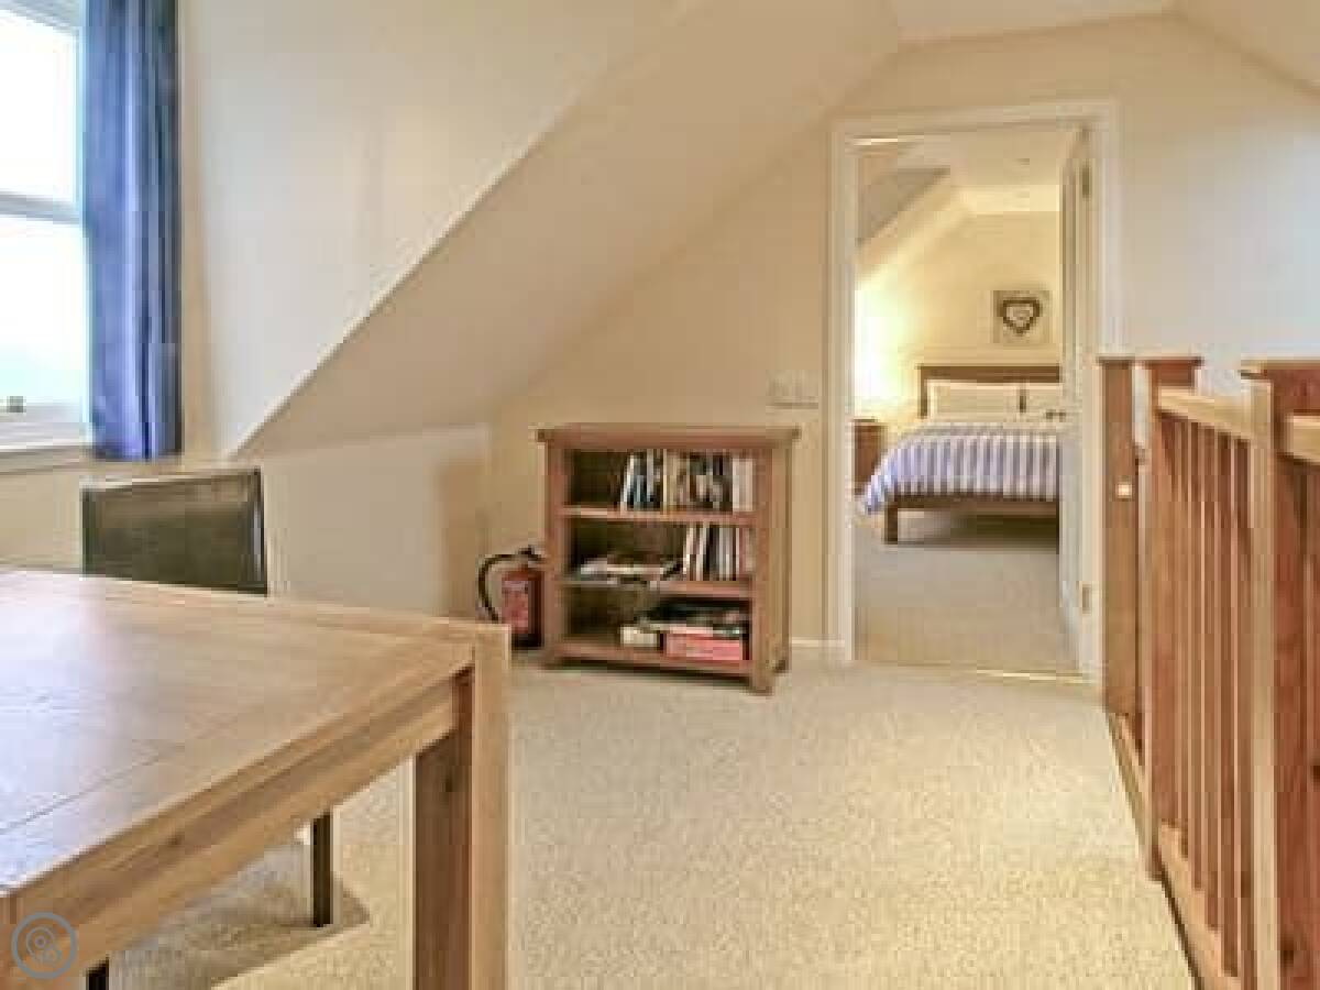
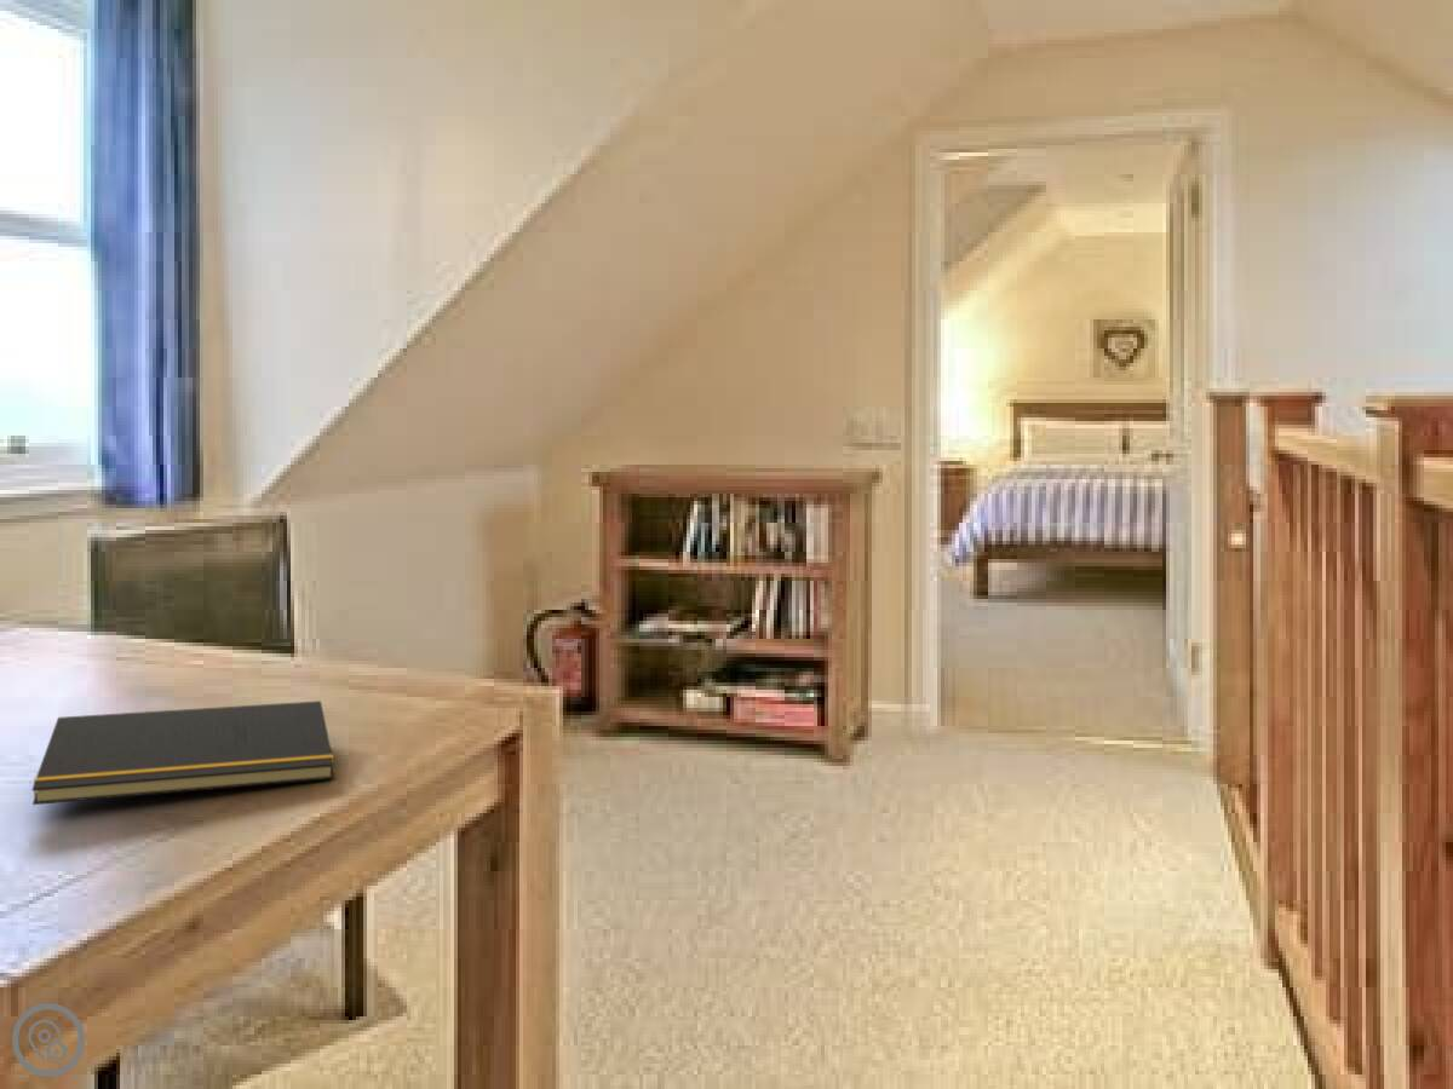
+ notepad (193, 747)
